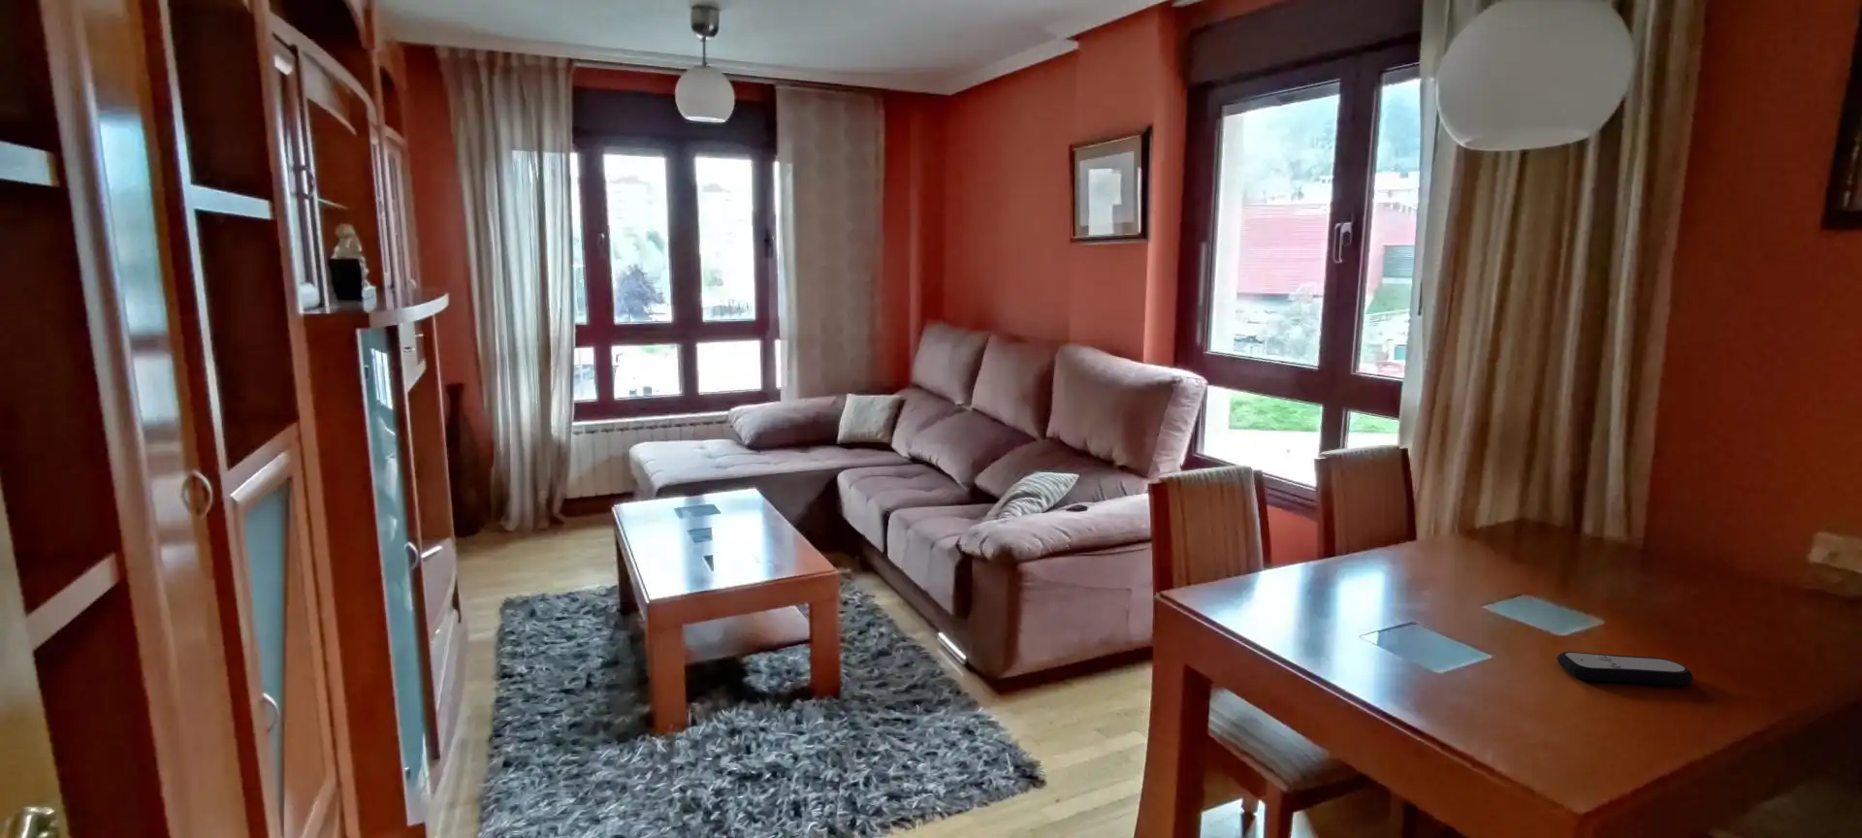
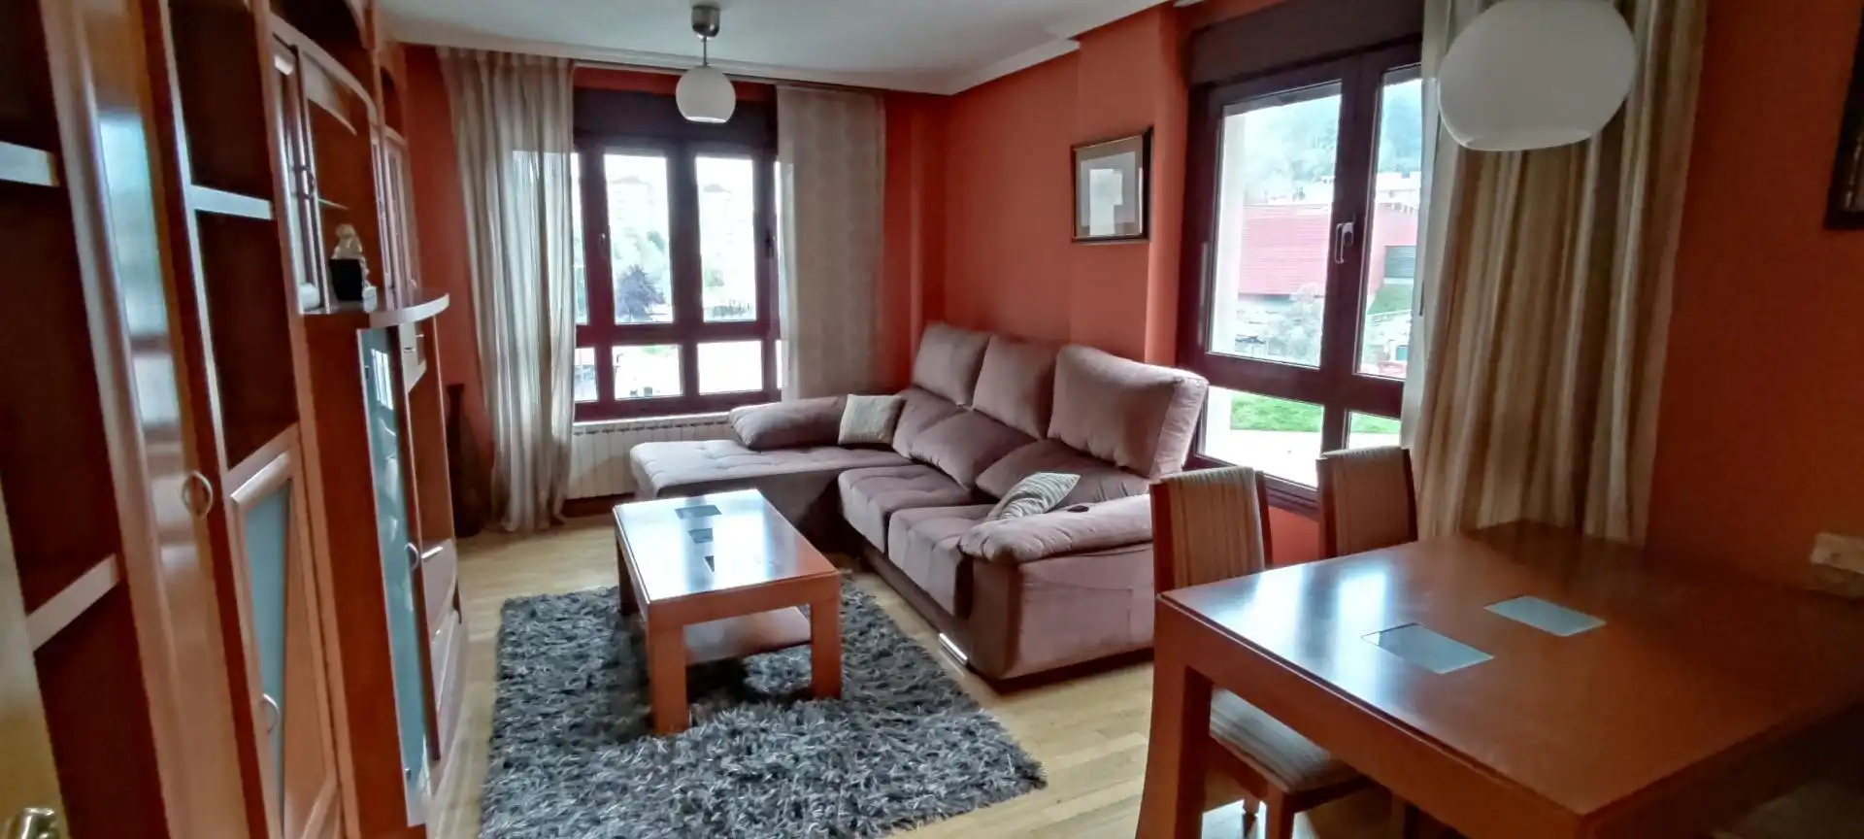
- remote control (1624, 667)
